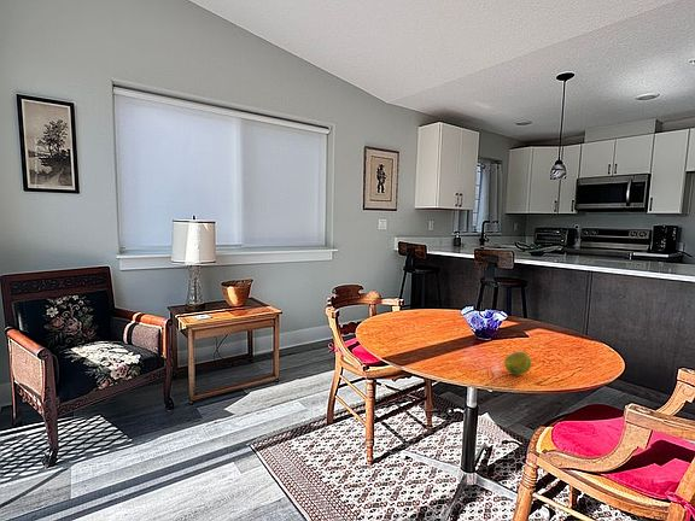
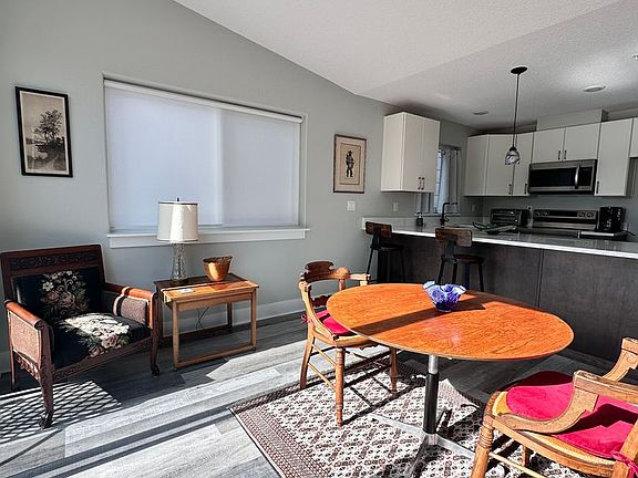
- fruit (518, 362)
